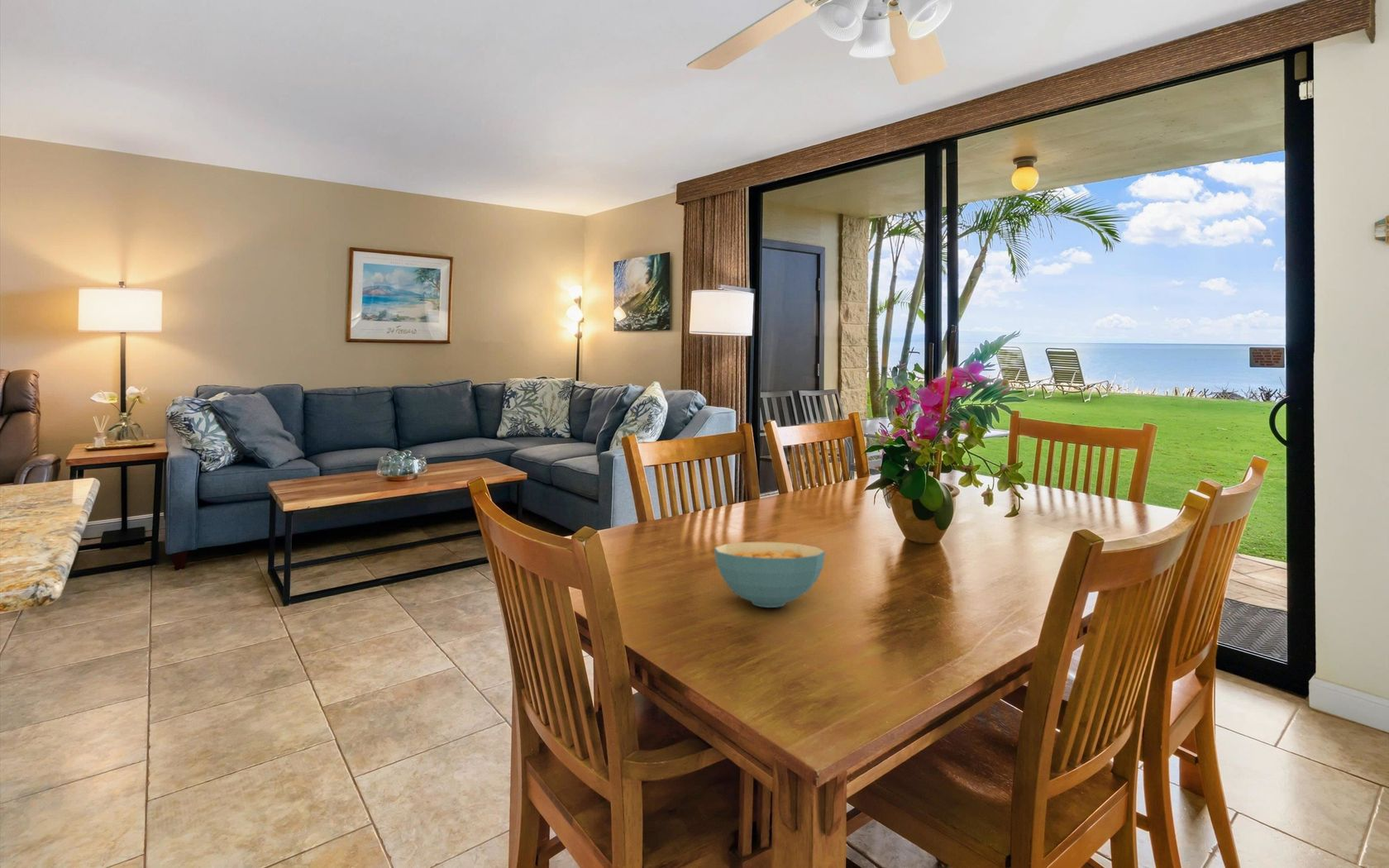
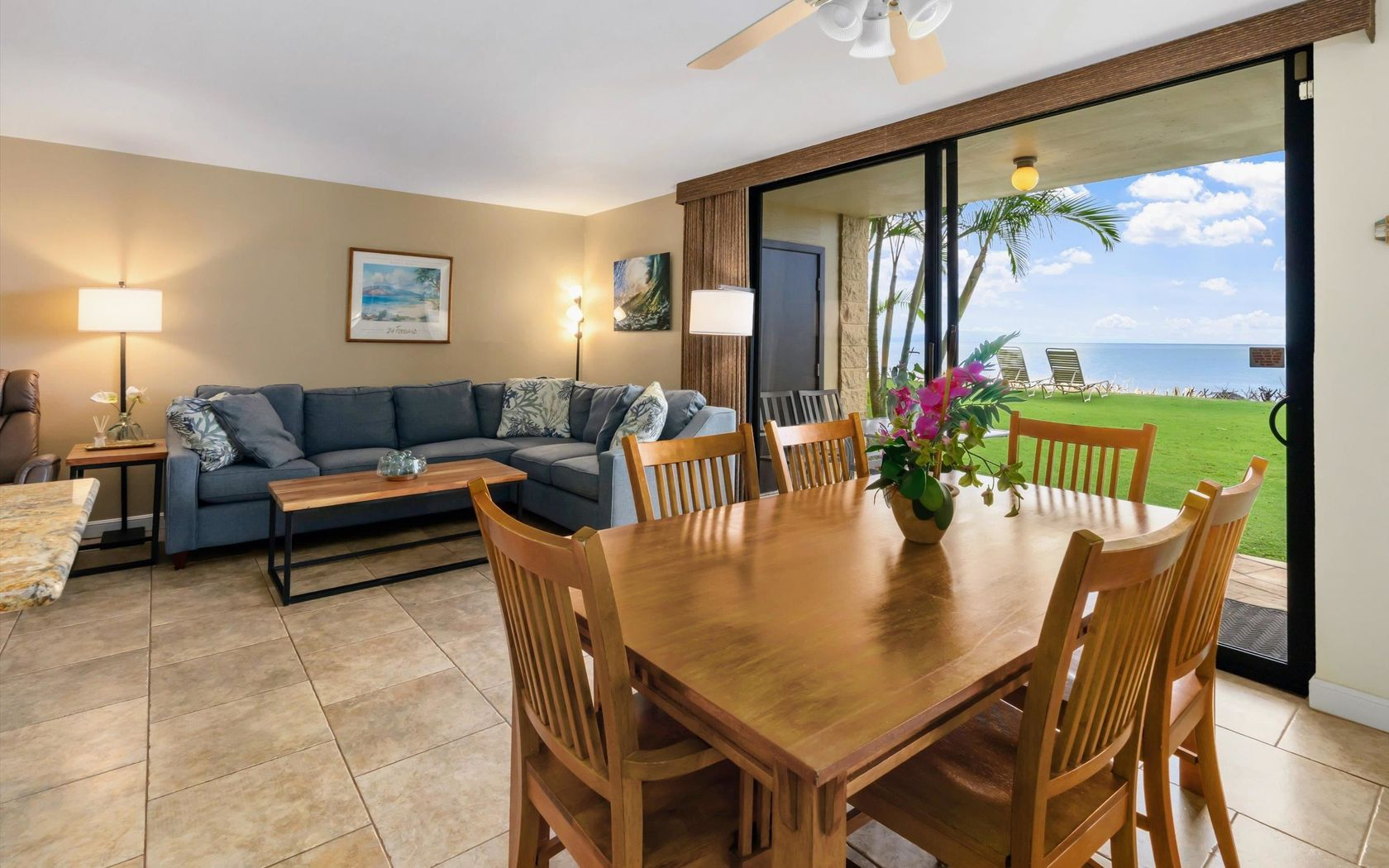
- cereal bowl (768, 576)
